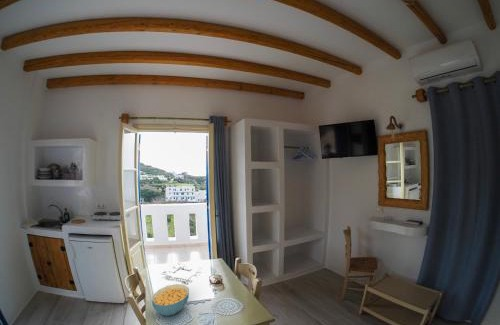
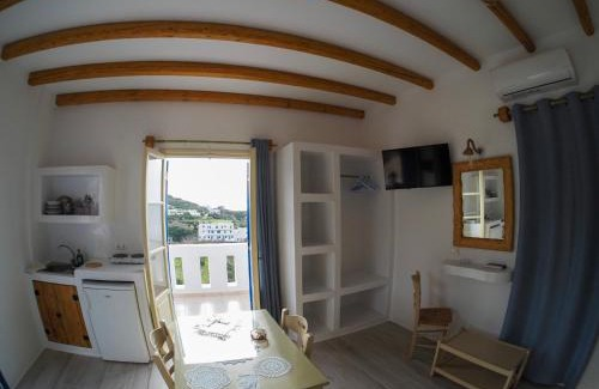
- cereal bowl (171, 302)
